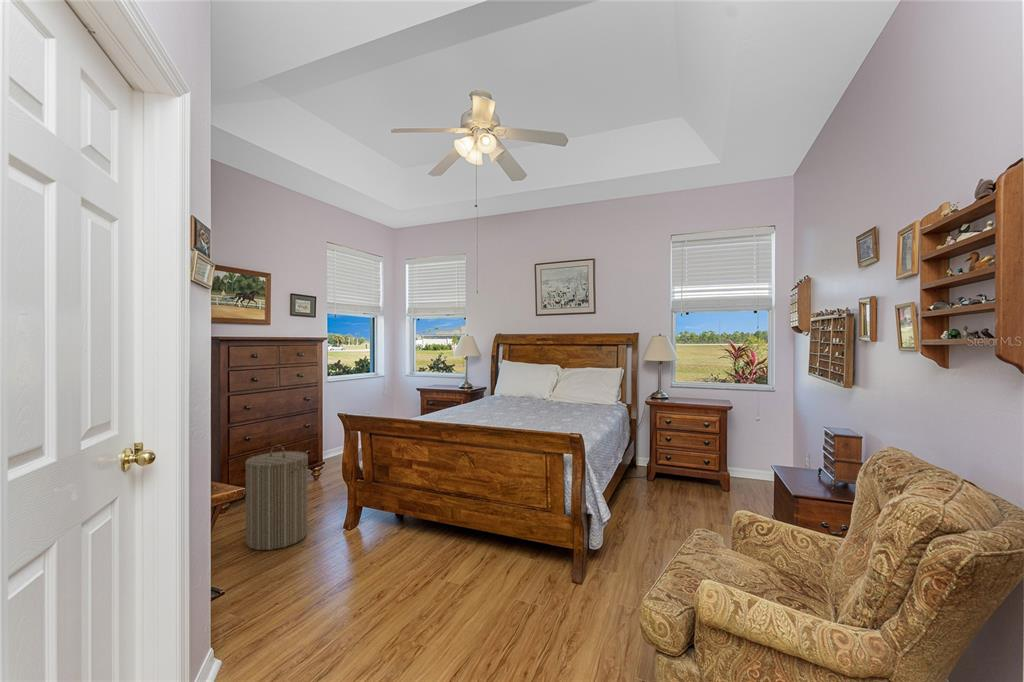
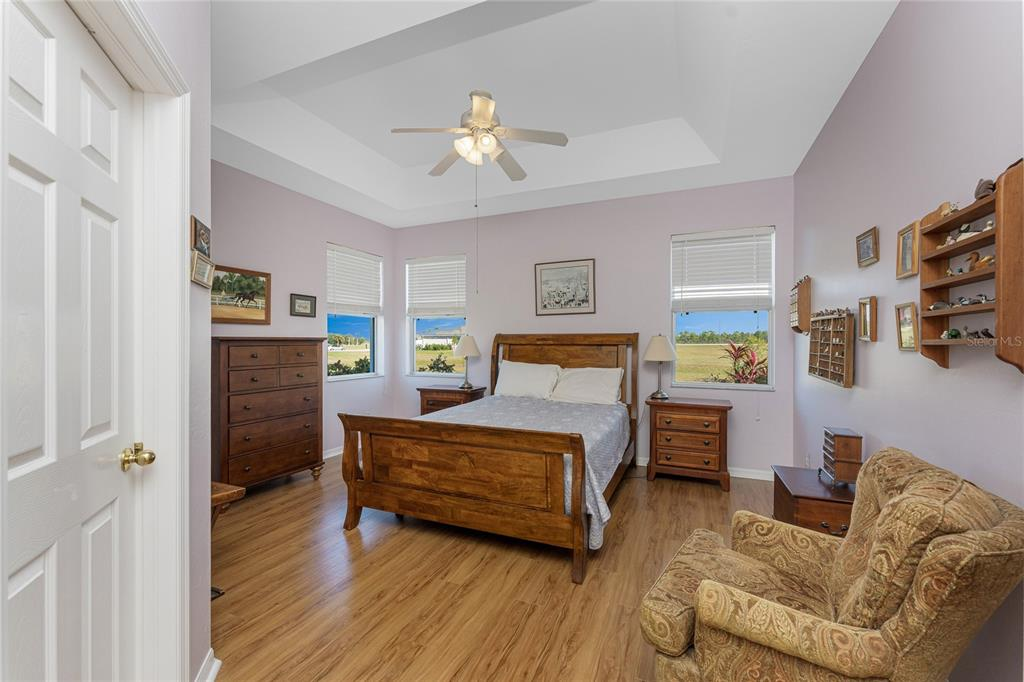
- laundry hamper (277, 491)
